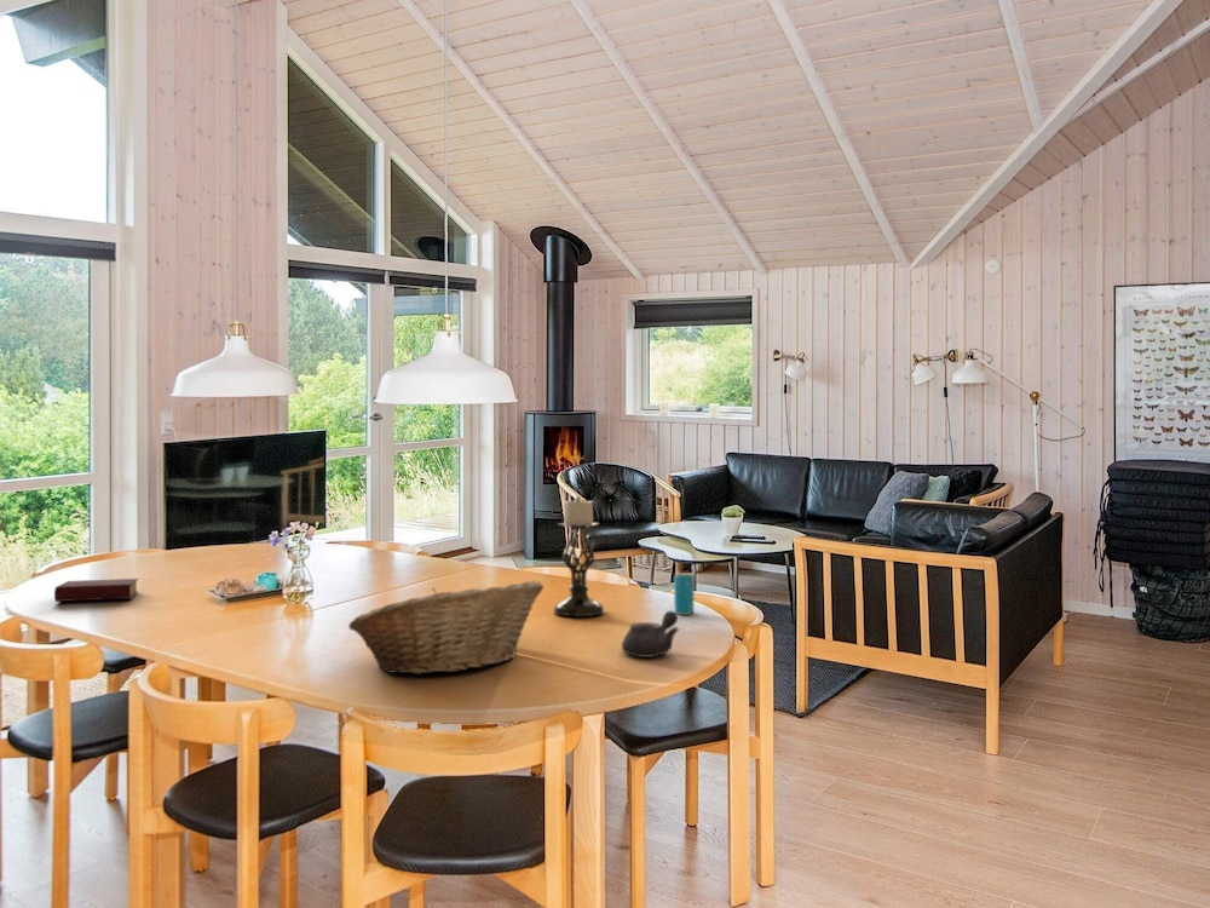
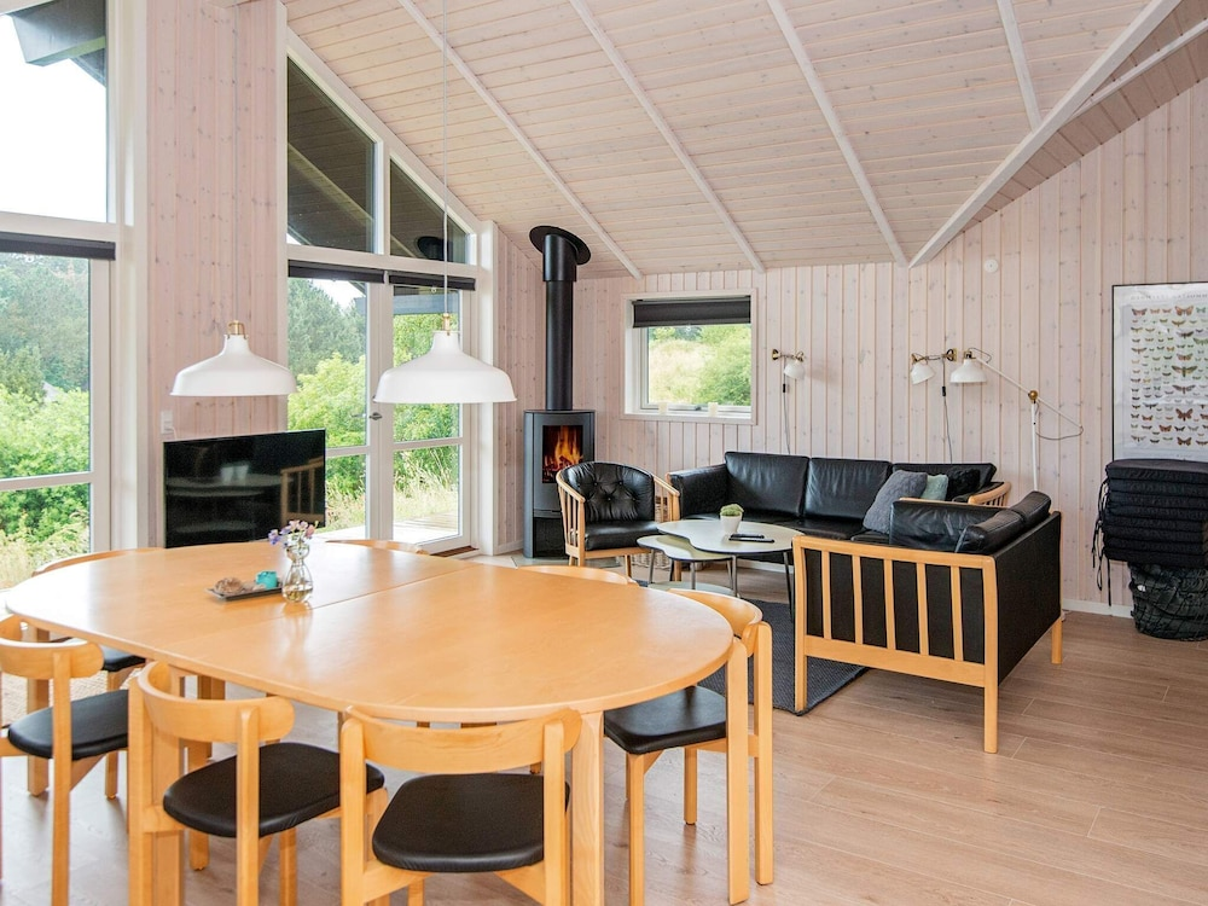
- book (98, 590)
- candle holder (580, 554)
- teapot (656, 633)
- fruit basket (450, 621)
- beverage can (684, 593)
